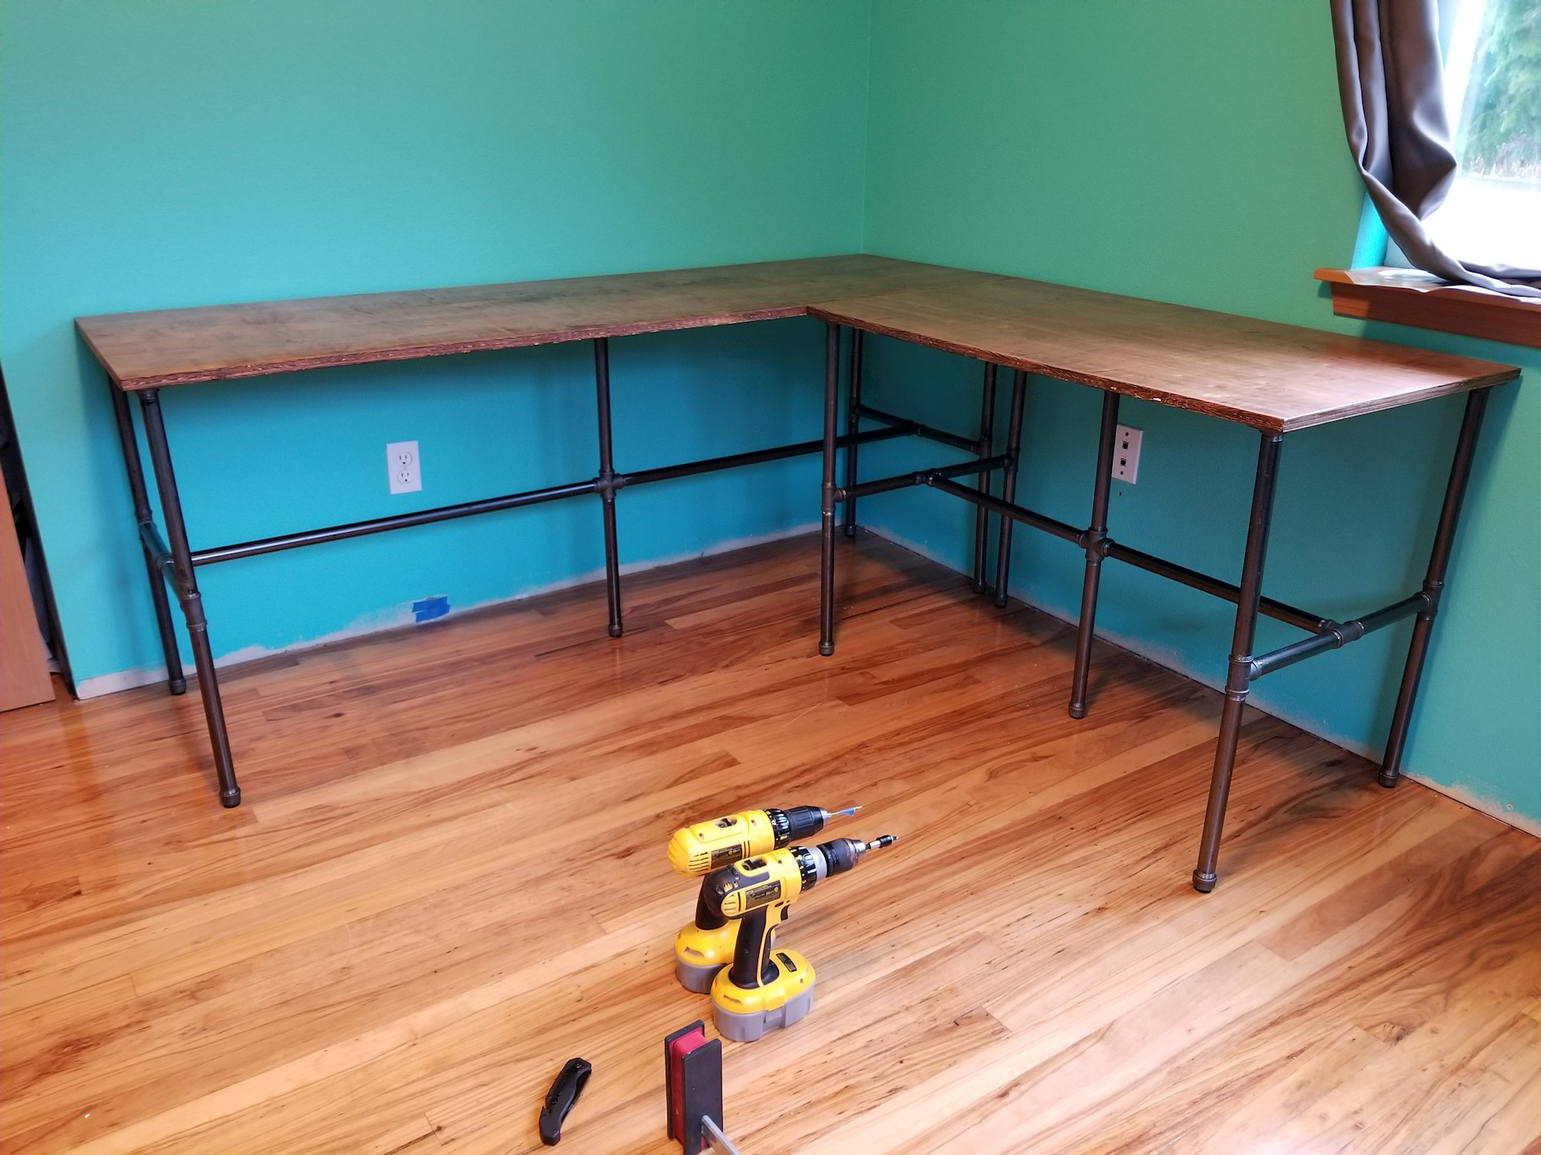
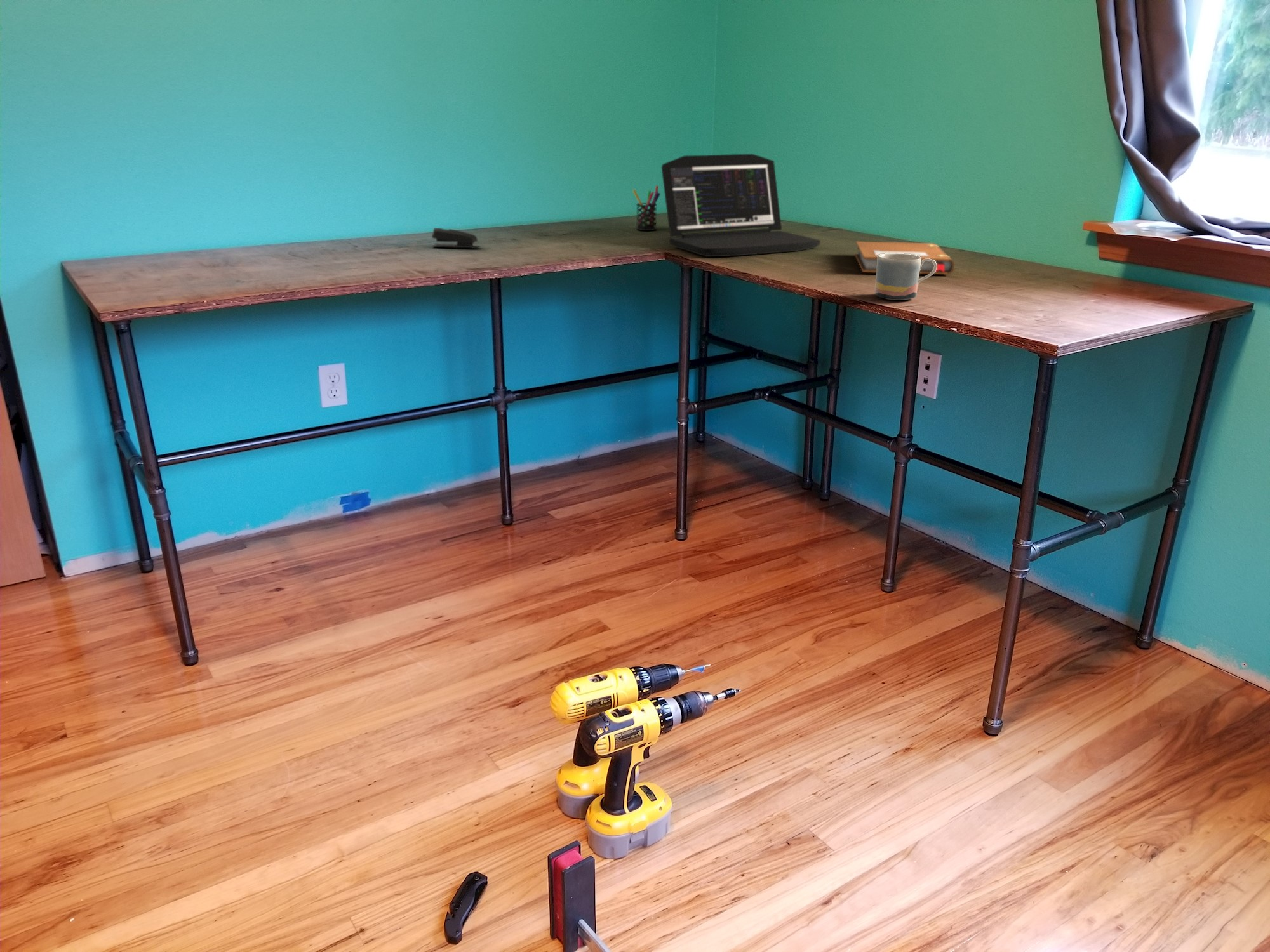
+ mug (906, 277)
+ pen holder (648, 207)
+ notebook (904, 253)
+ laptop (742, 202)
+ stapler (455, 237)
